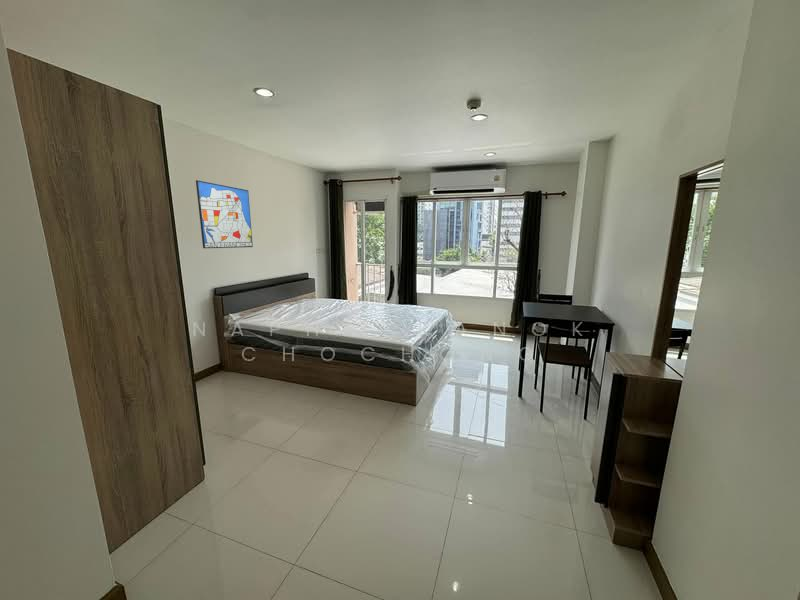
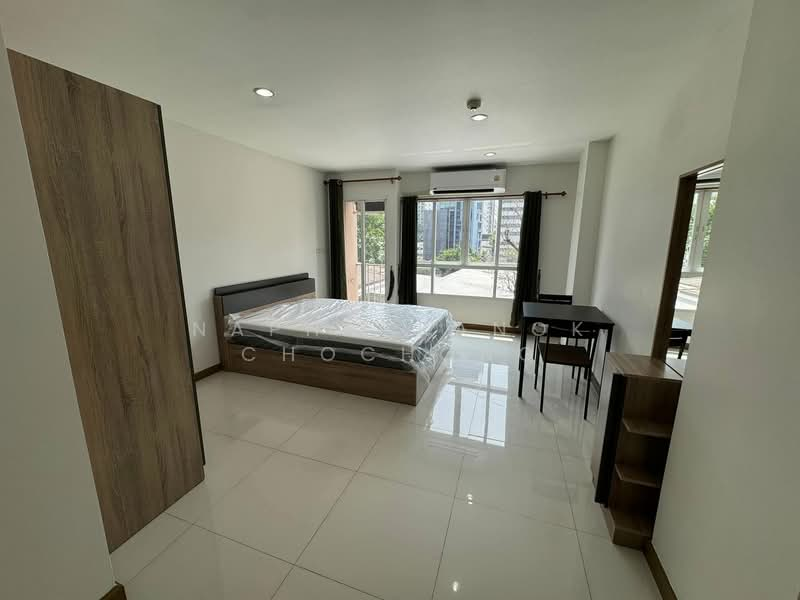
- wall art (227, 217)
